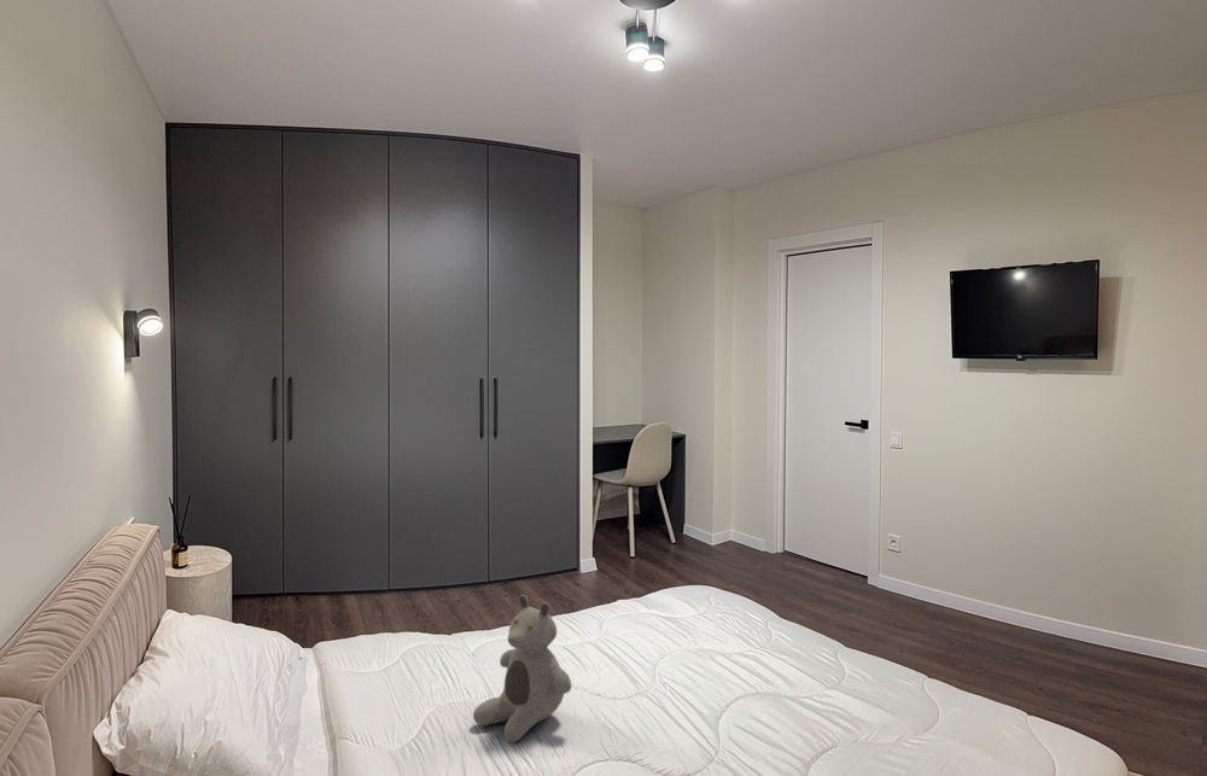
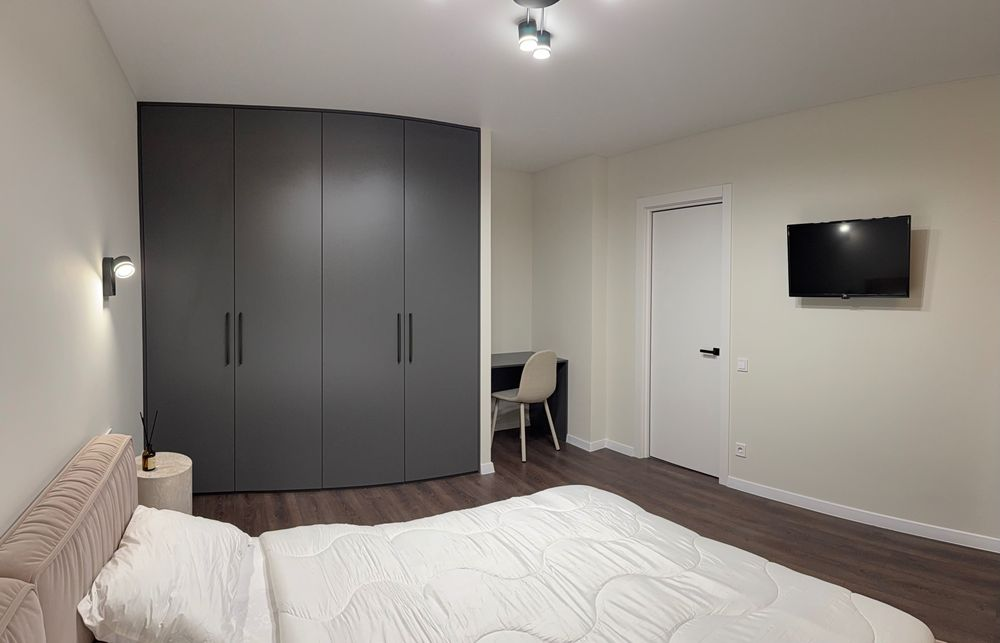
- teddy bear (520, 661)
